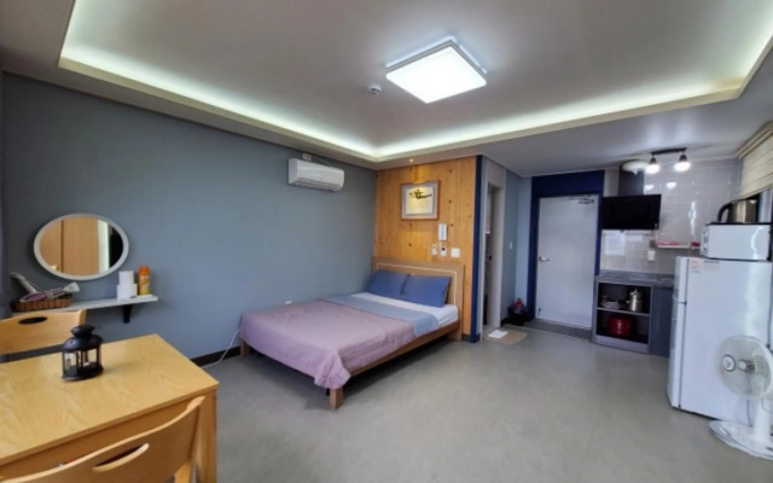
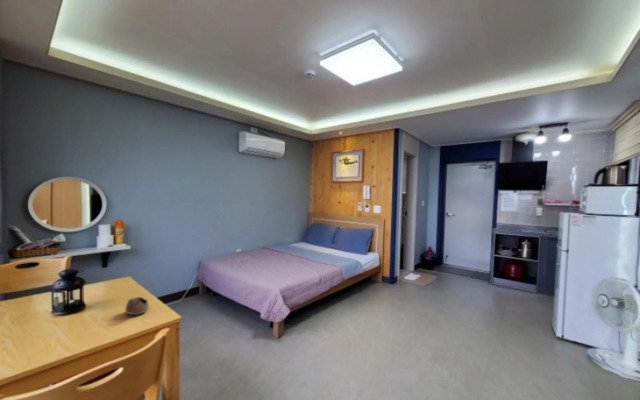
+ cup (135, 304)
